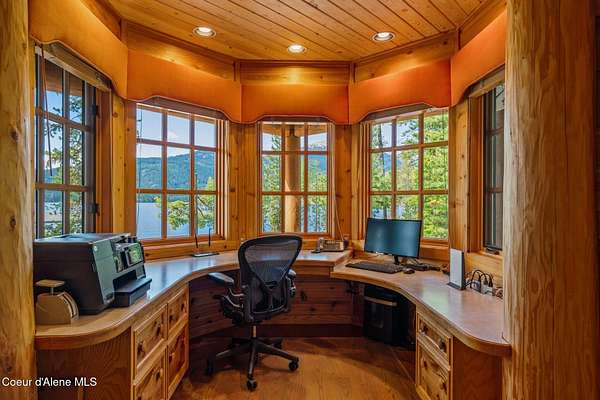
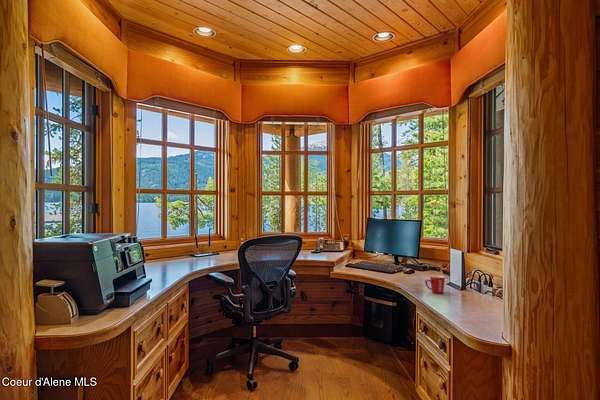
+ mug (434, 284)
